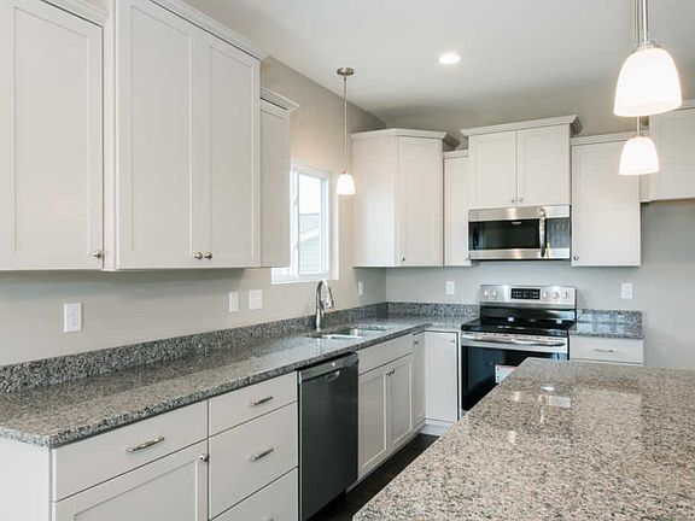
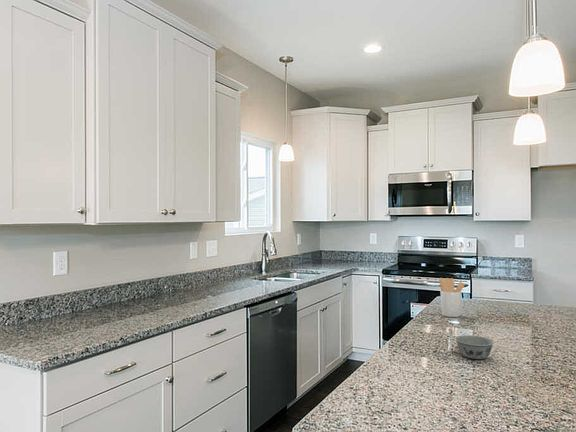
+ utensil holder (449, 296)
+ bowl (474, 348)
